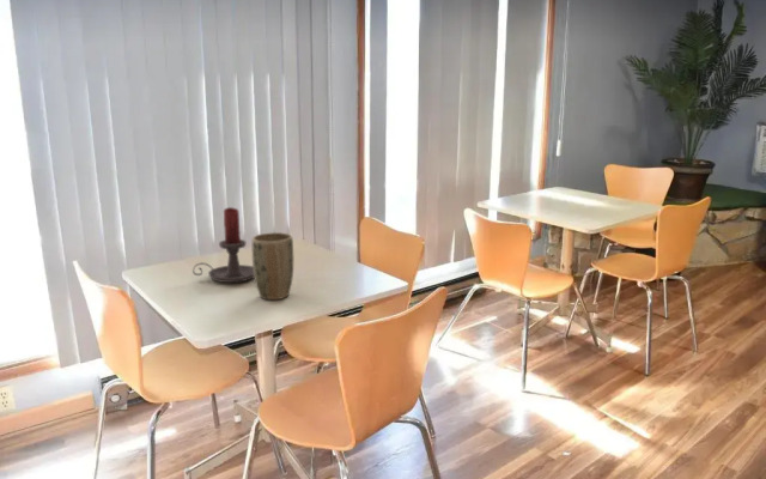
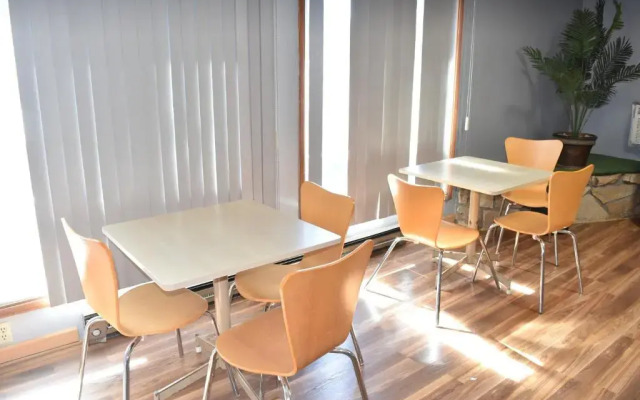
- plant pot (273, 266)
- candle holder (224, 243)
